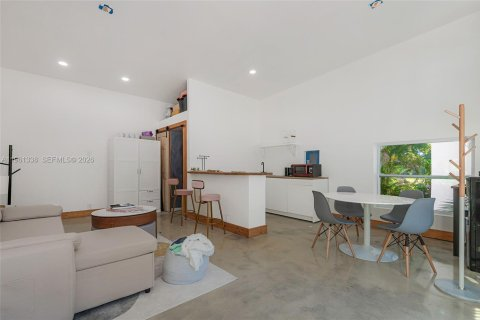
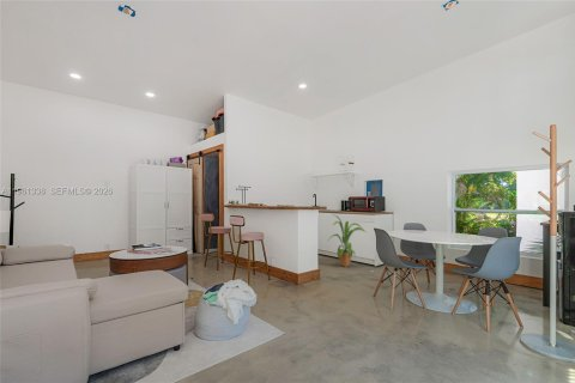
+ house plant (347, 239)
